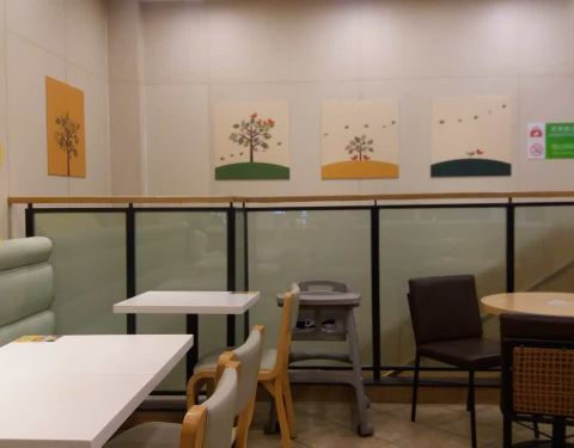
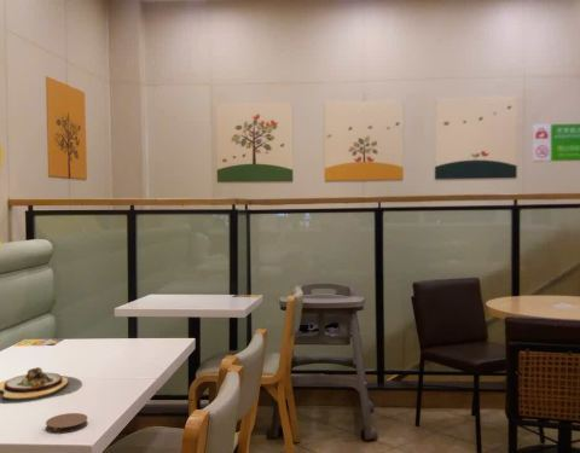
+ plate (34, 378)
+ coaster (66, 422)
